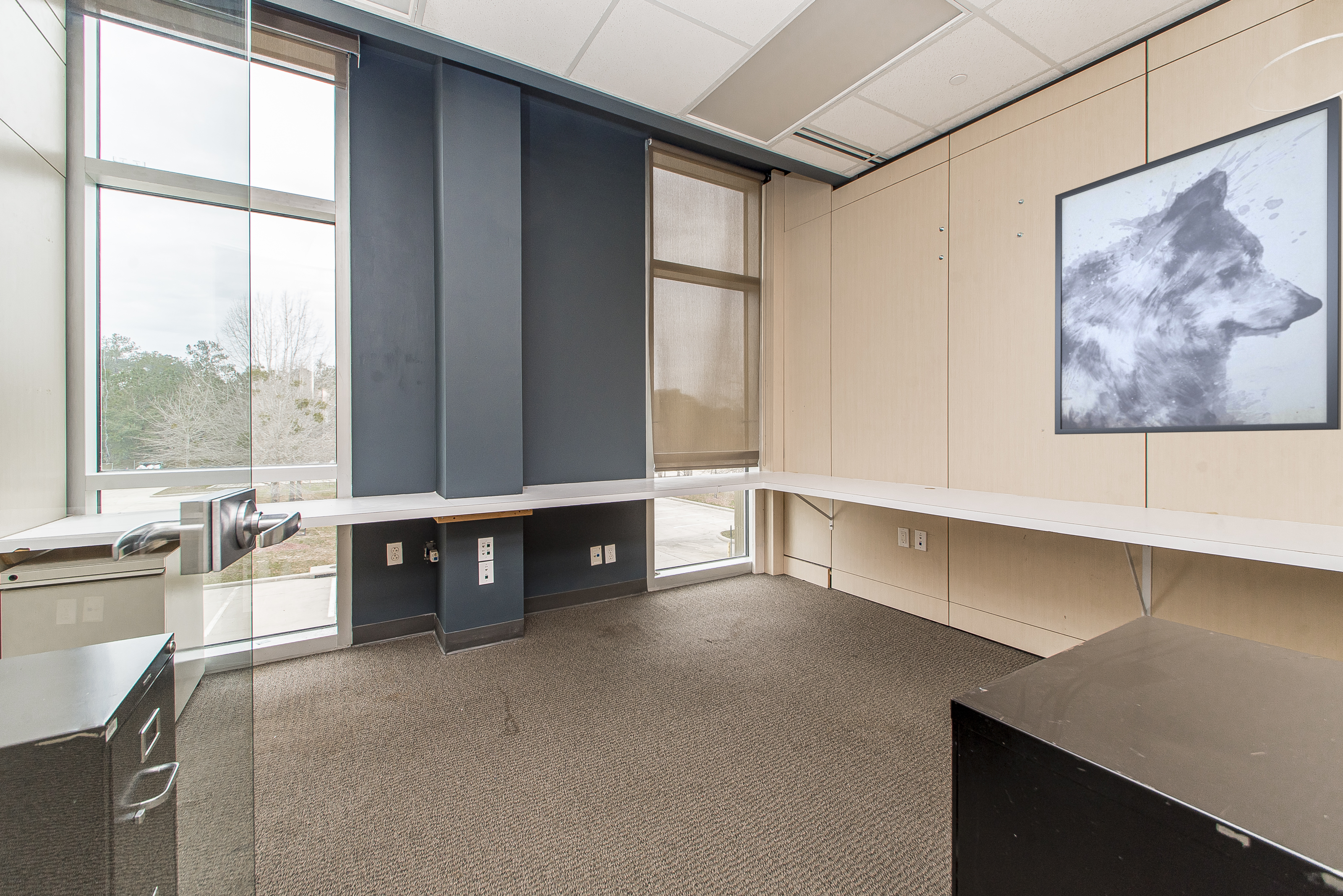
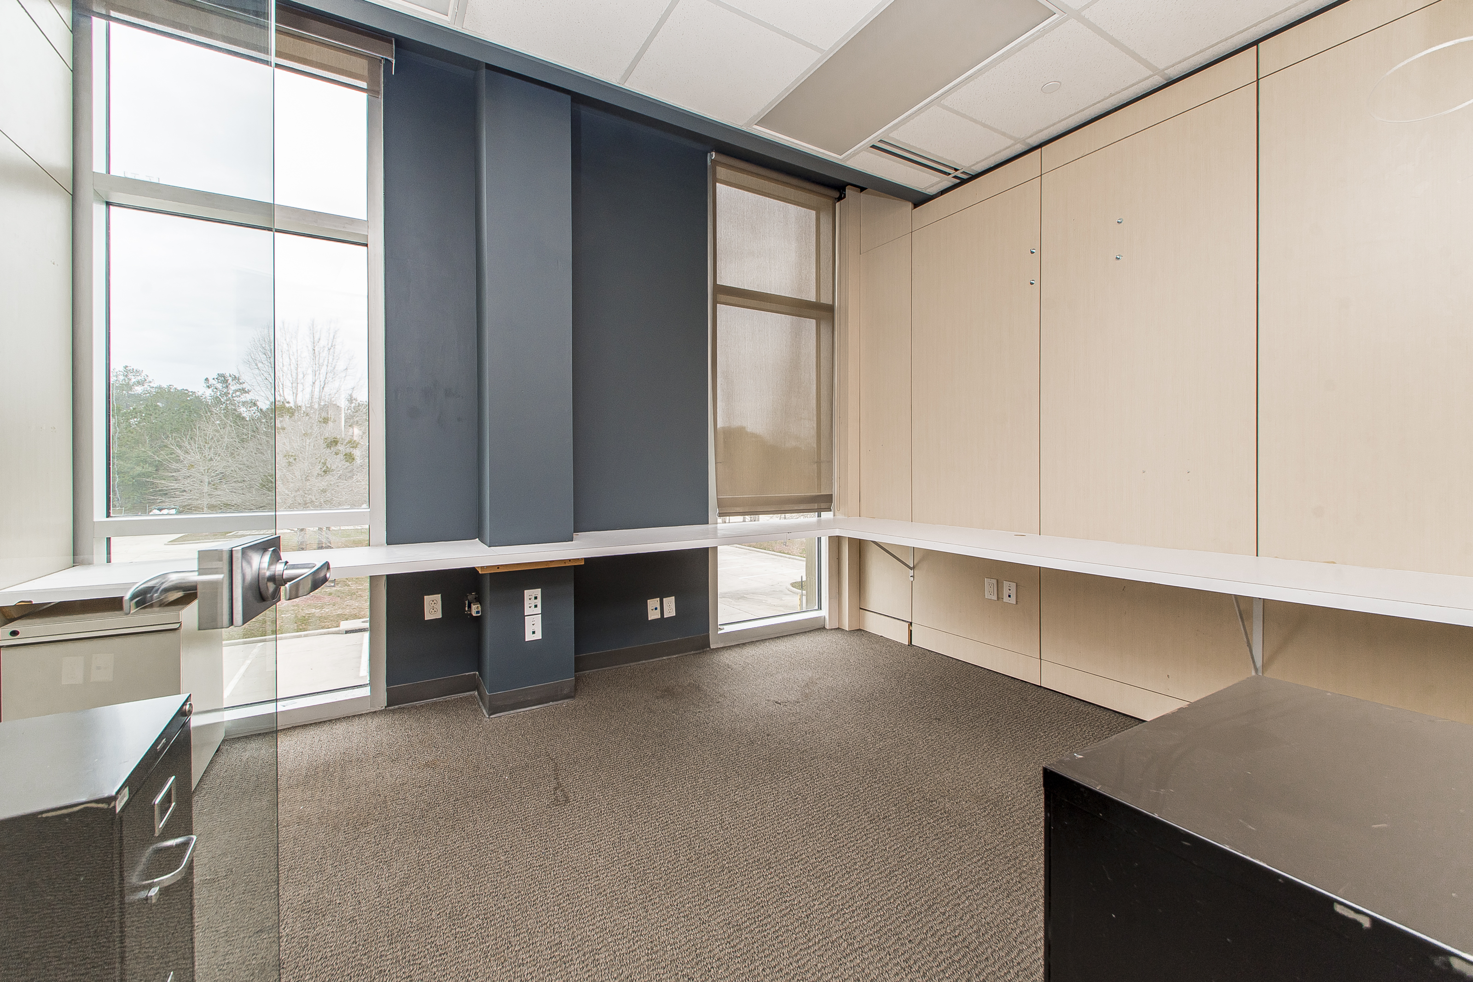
- wall art (1175, 294)
